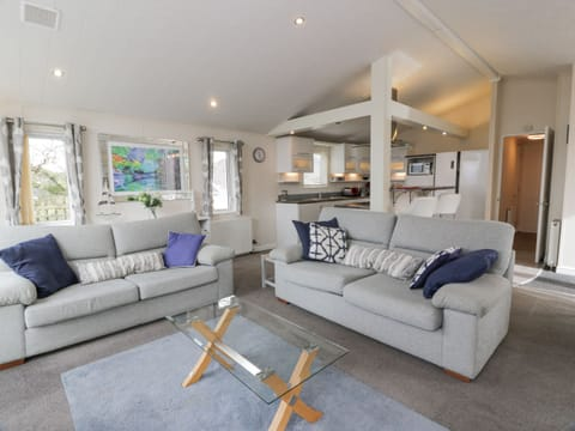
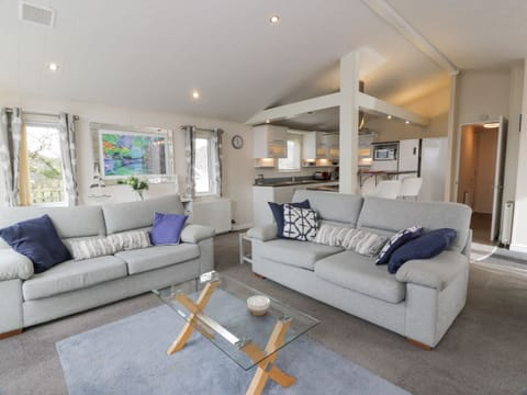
+ bowl (258, 305)
